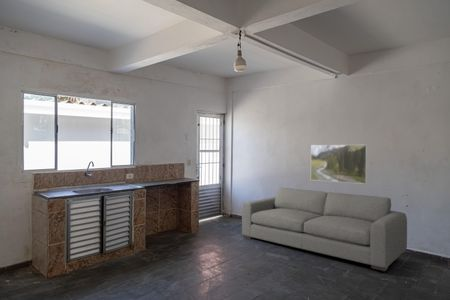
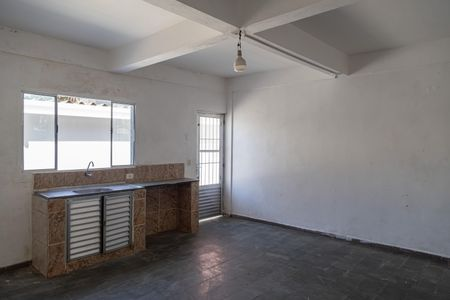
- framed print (337, 163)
- sofa (318, 219)
